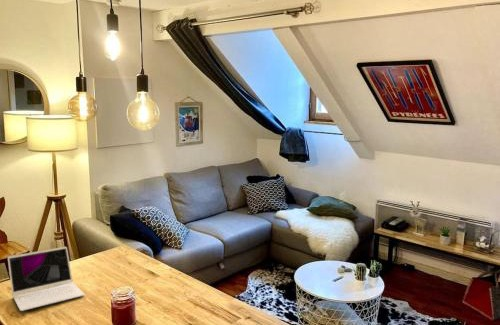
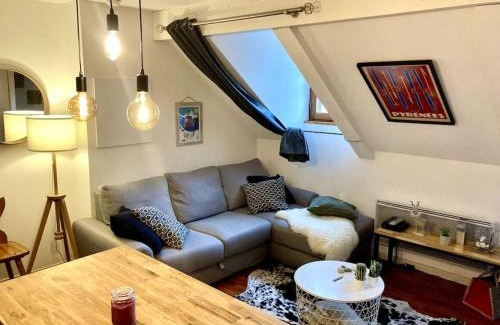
- laptop (45, 273)
